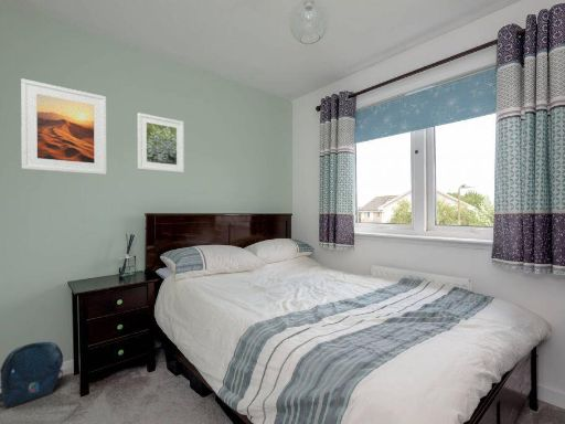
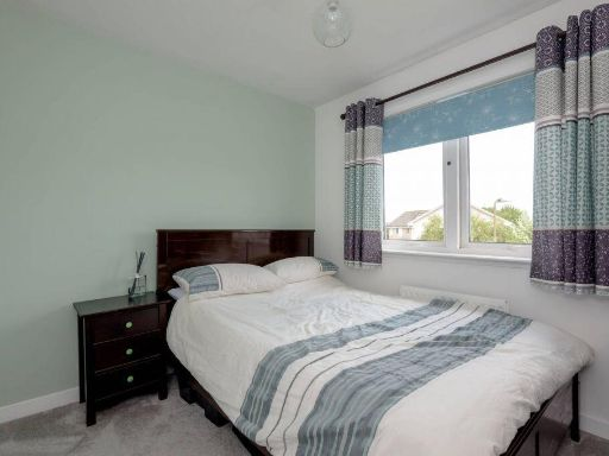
- backpack (29, 367)
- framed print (161, 144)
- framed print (66, 130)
